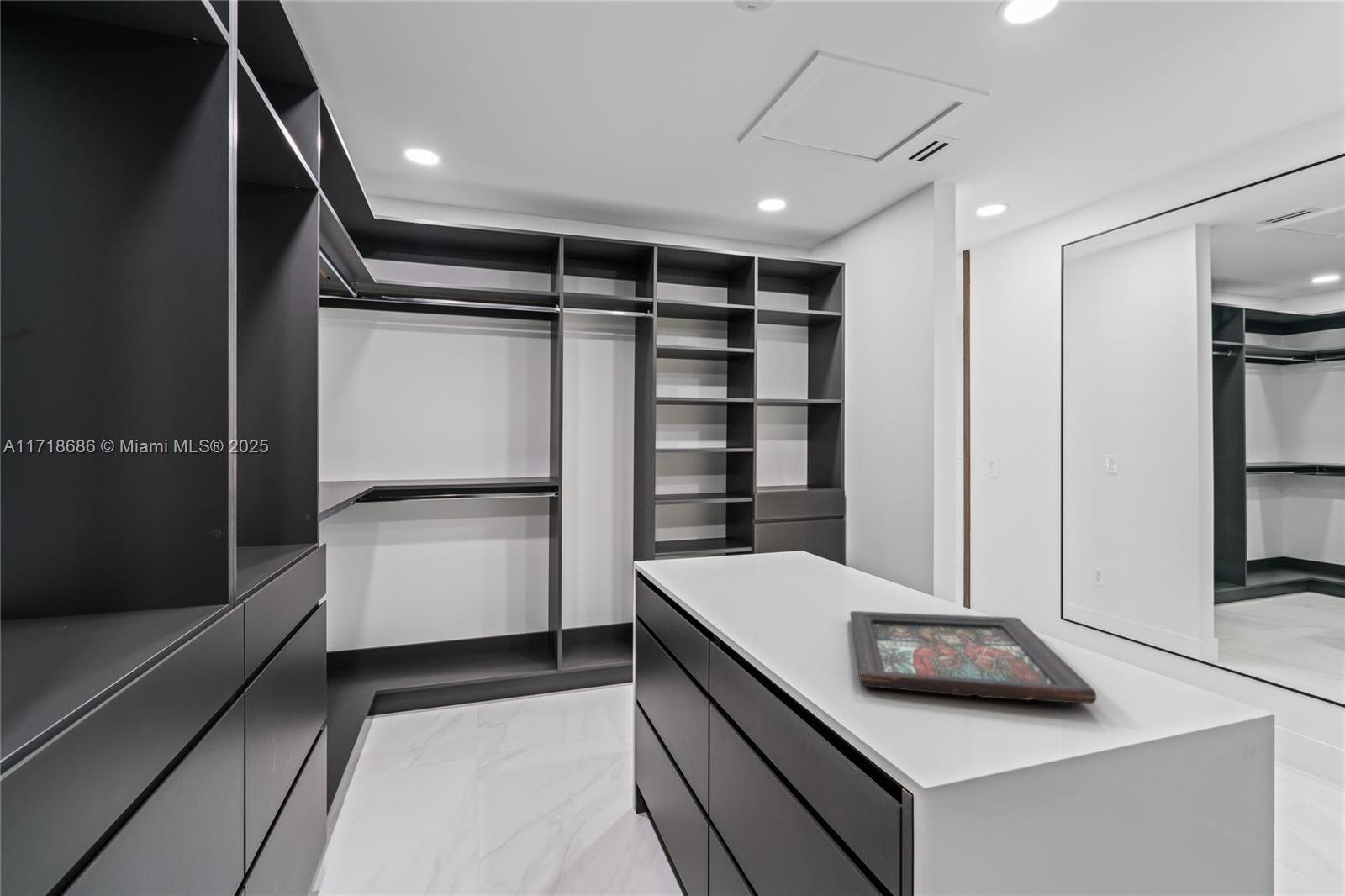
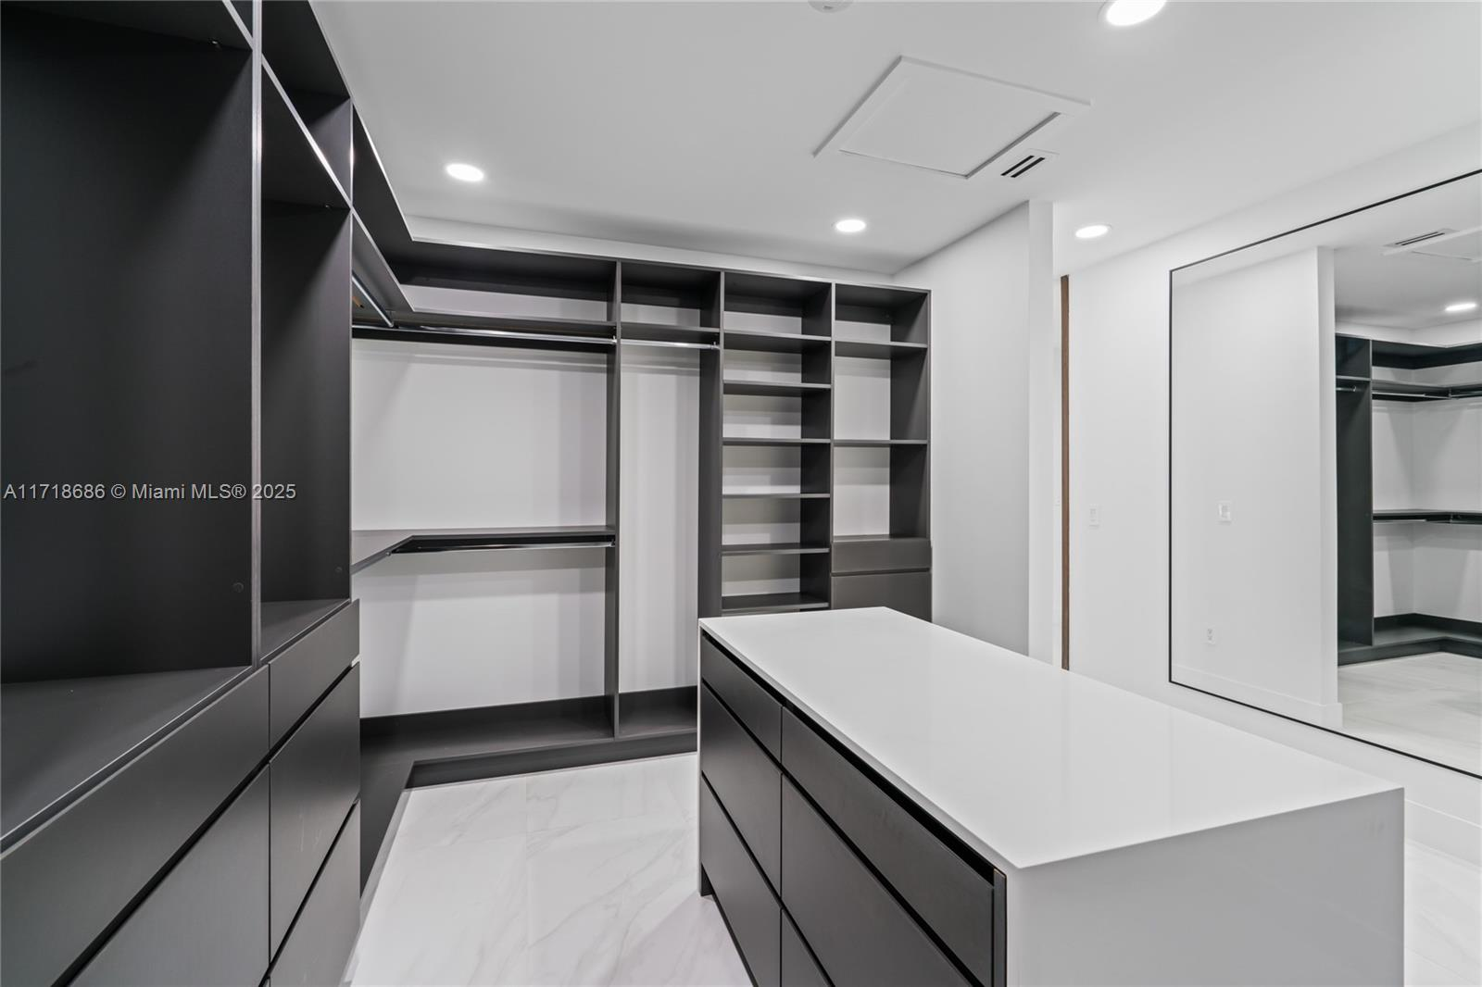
- decorative tray (949, 648)
